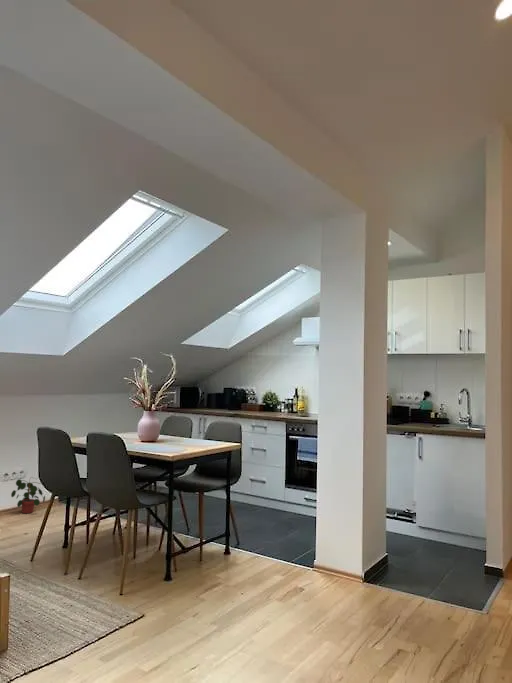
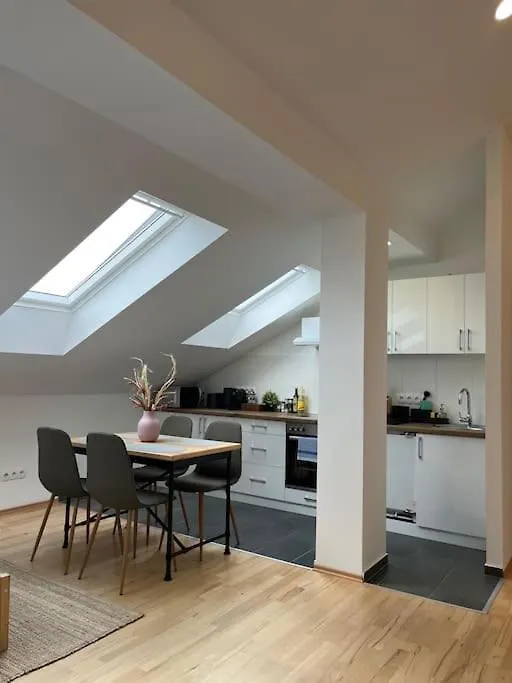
- potted plant (31, 492)
